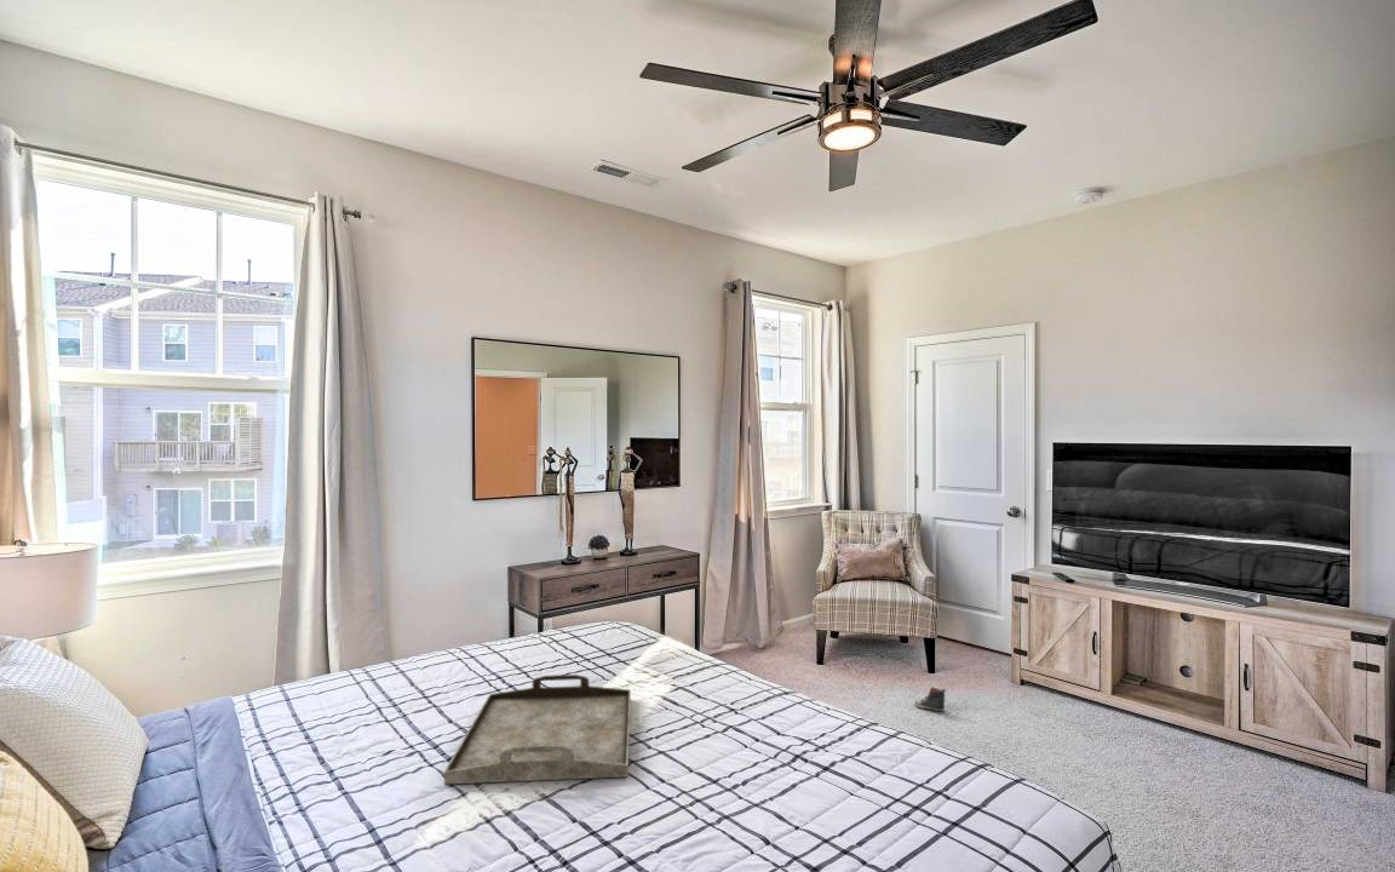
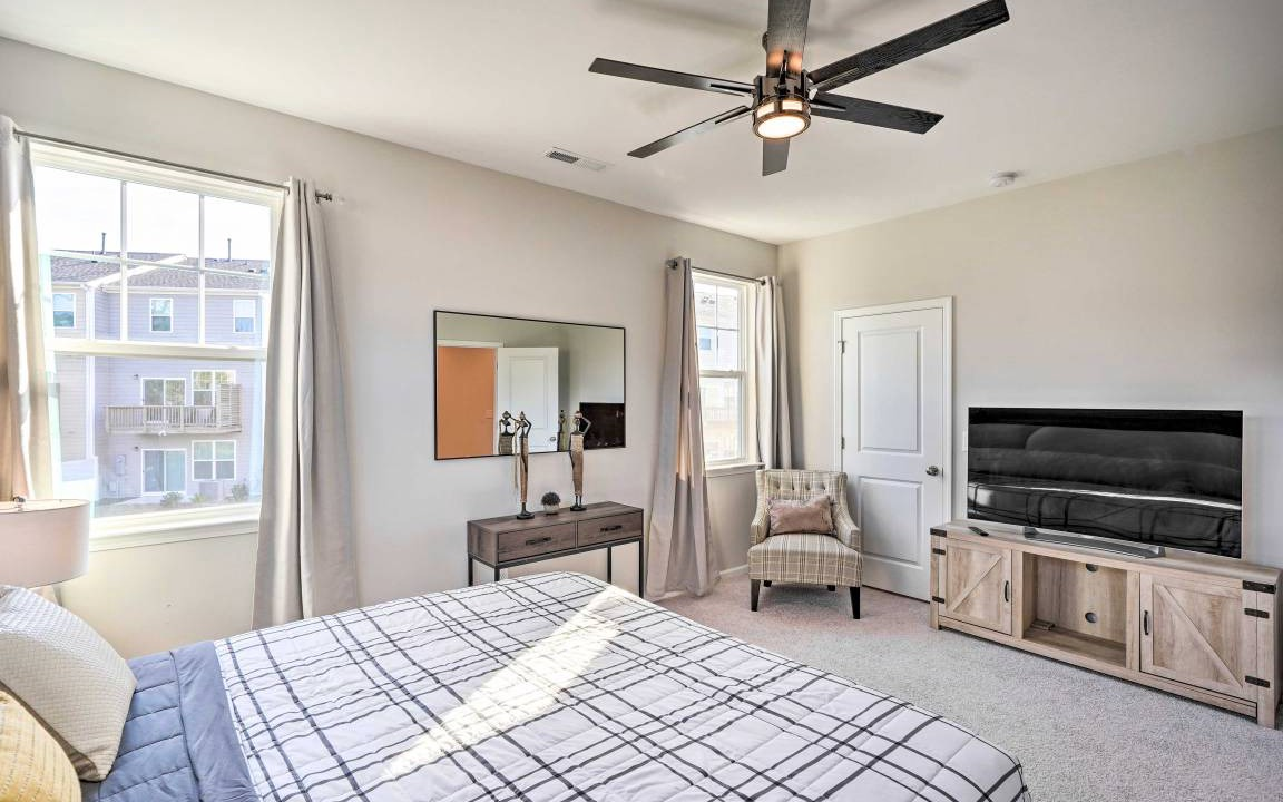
- serving tray (550, 721)
- shoe (930, 696)
